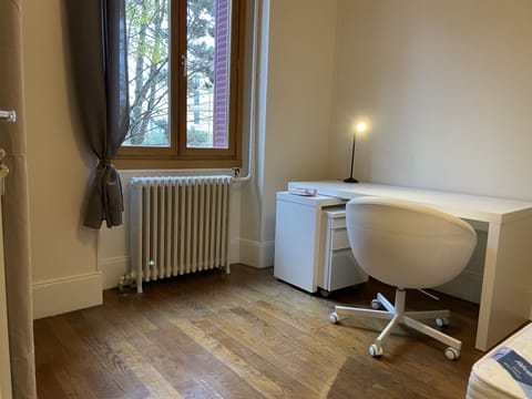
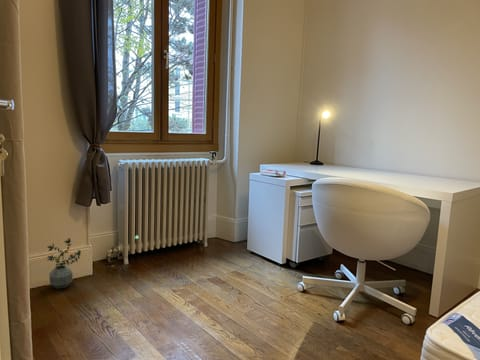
+ potted plant (64, 262)
